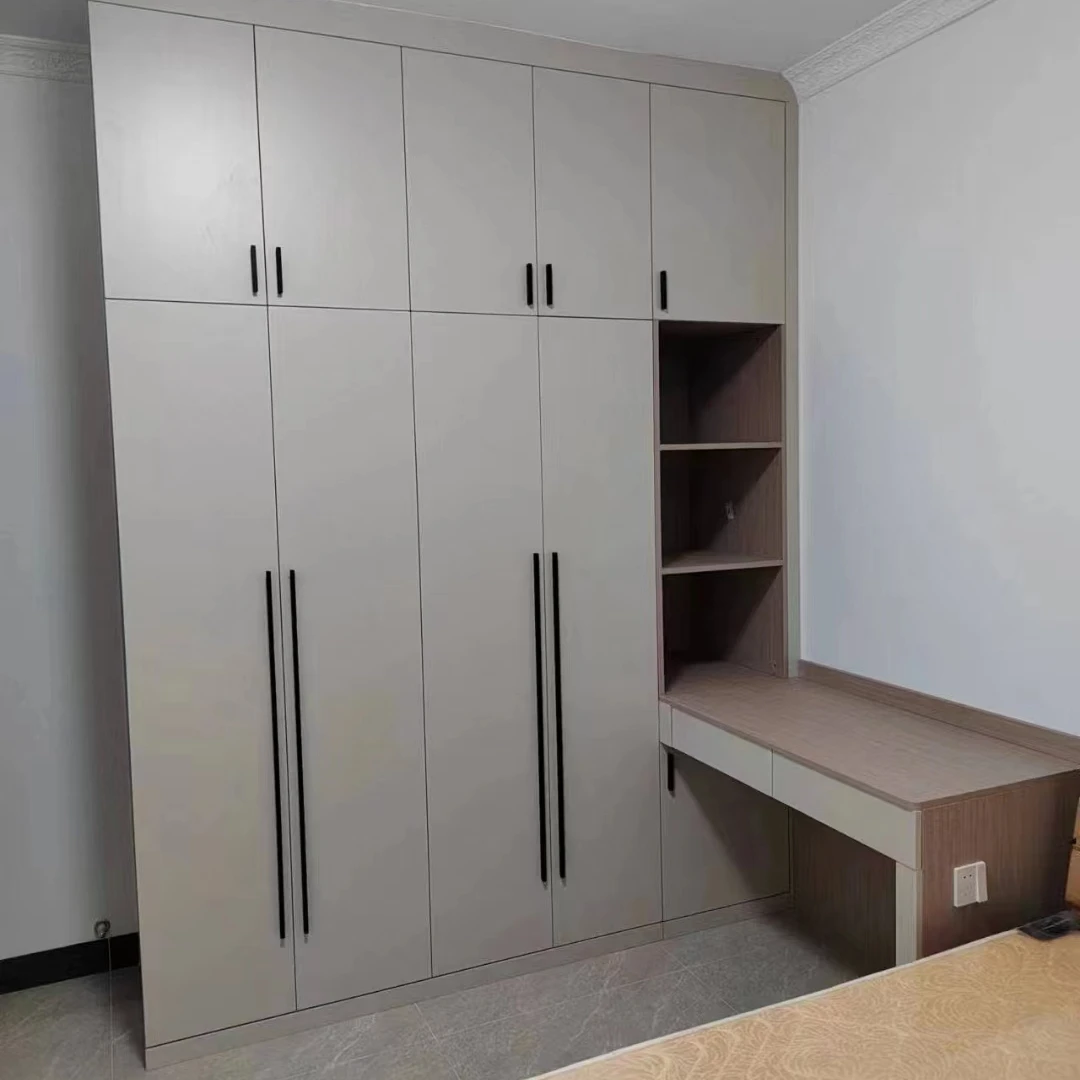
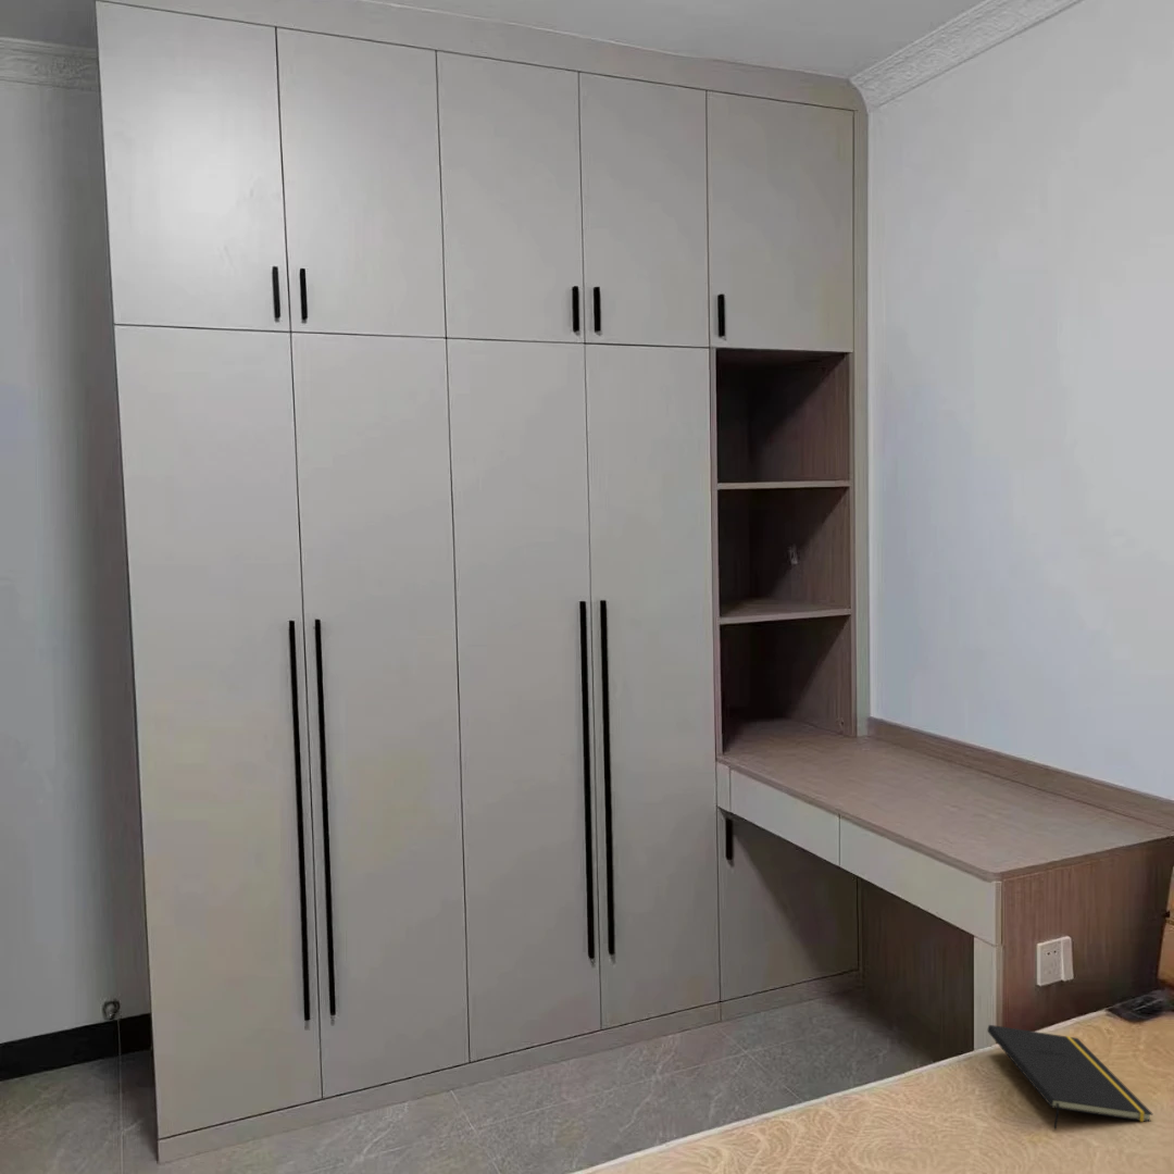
+ notepad (1064, 1070)
